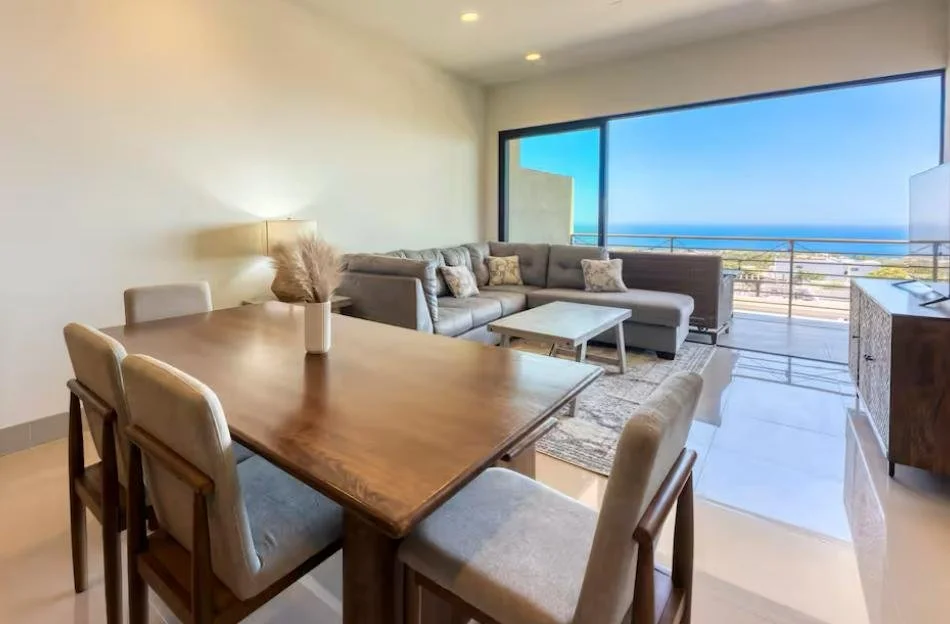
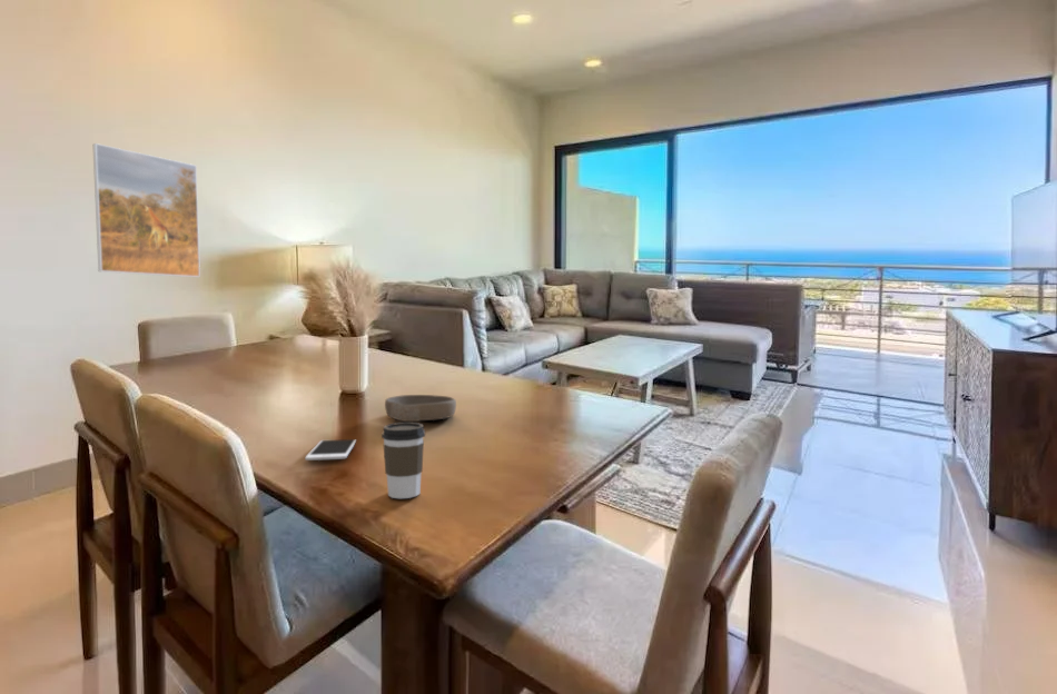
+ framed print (150, 215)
+ cell phone (333, 448)
+ coffee cup (404, 459)
+ bowl (421, 407)
